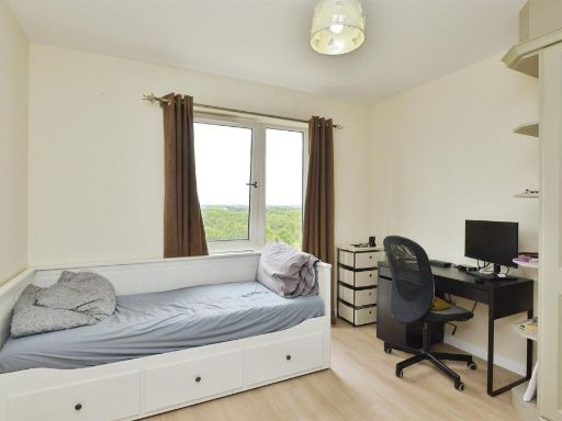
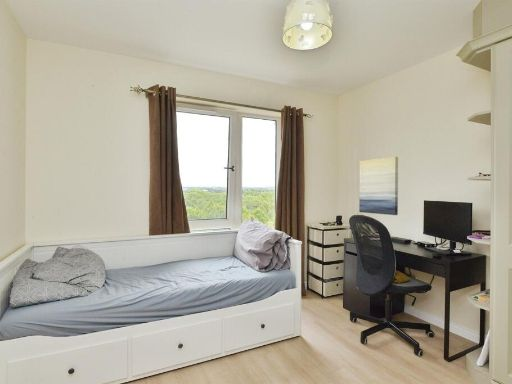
+ wall art (377, 186)
